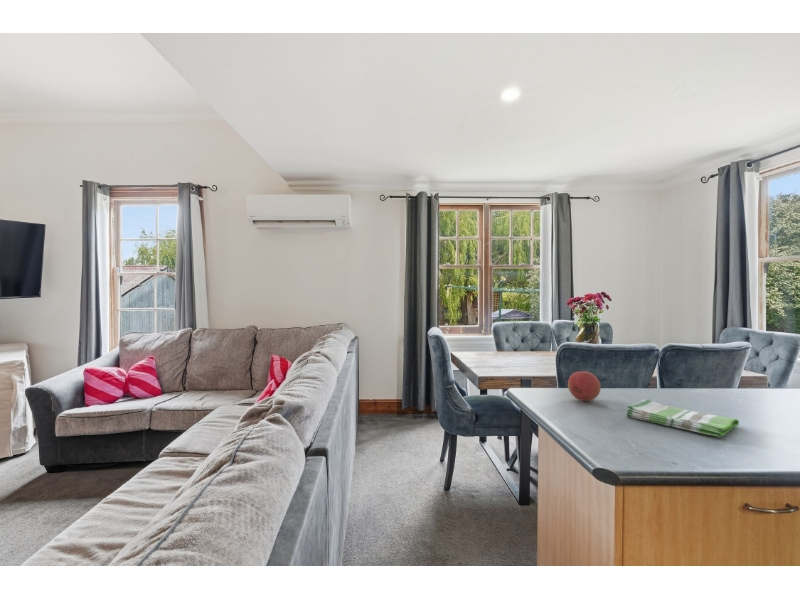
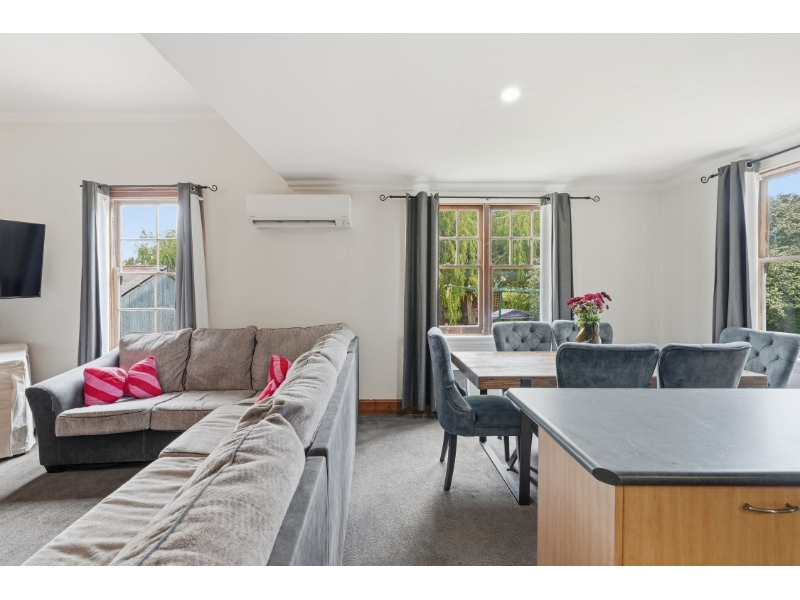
- fruit (584, 385)
- dish towel (679, 414)
